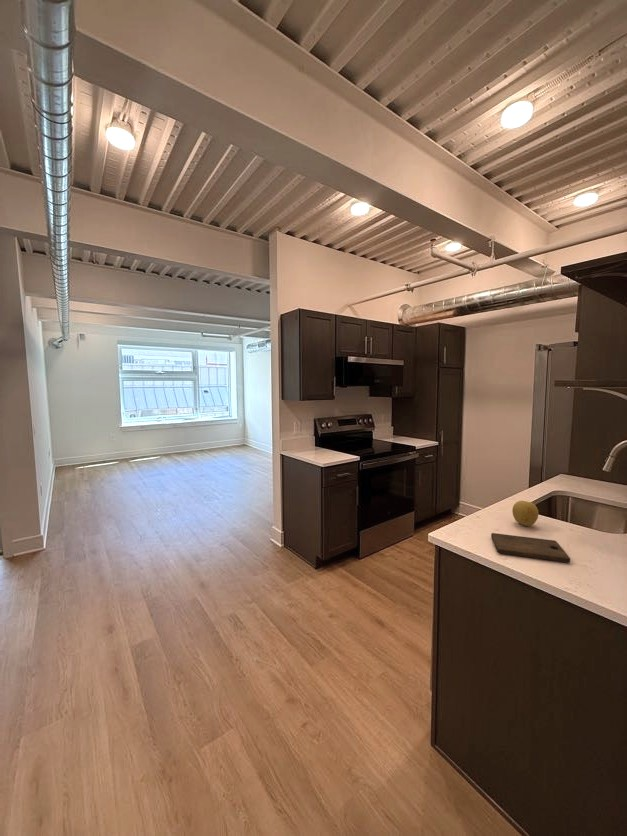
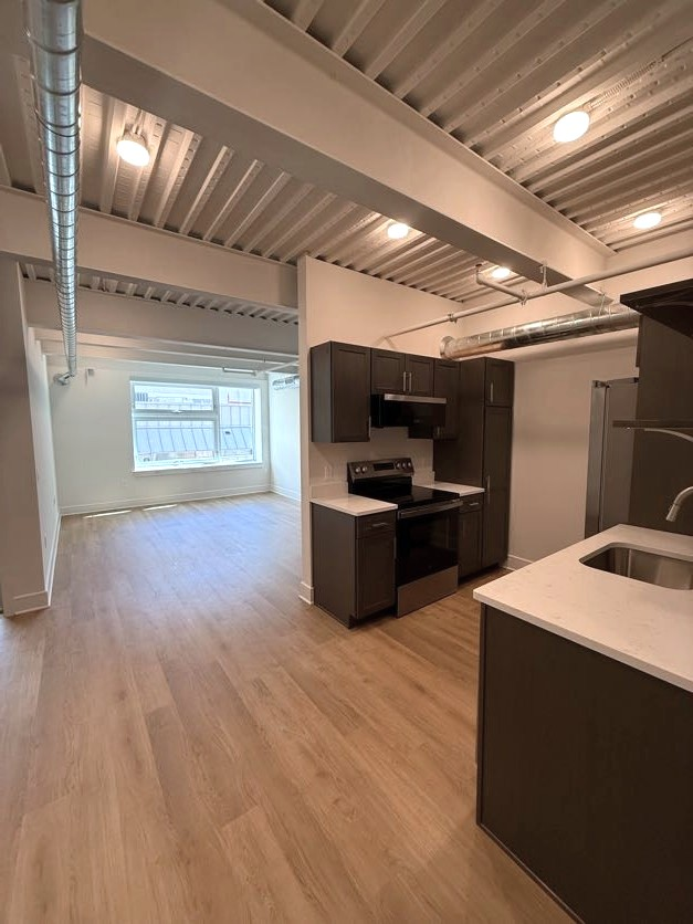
- fruit (525, 512)
- cutting board (527, 546)
